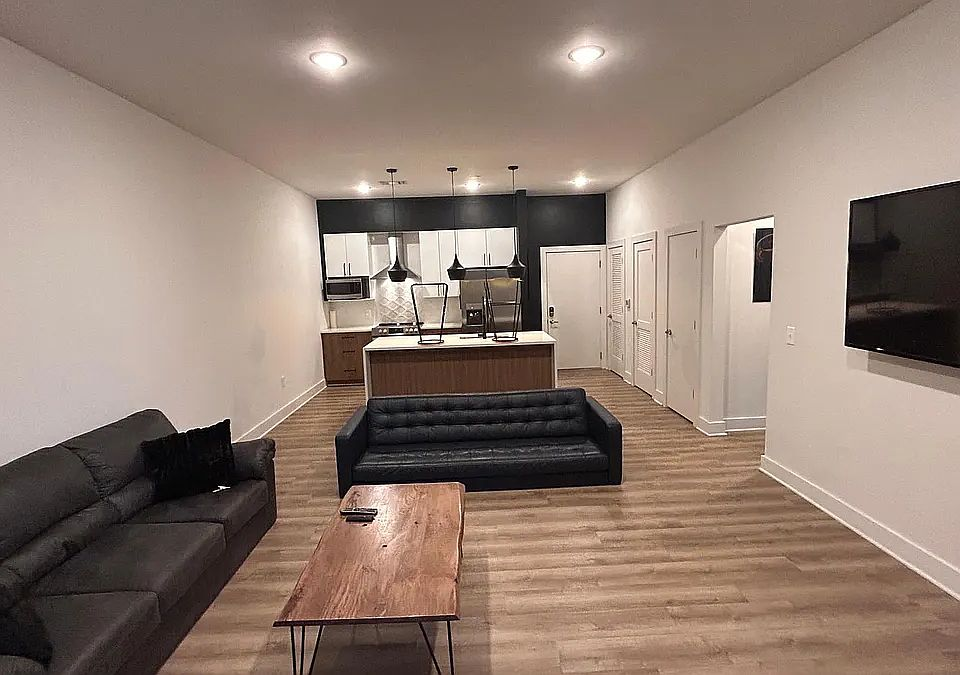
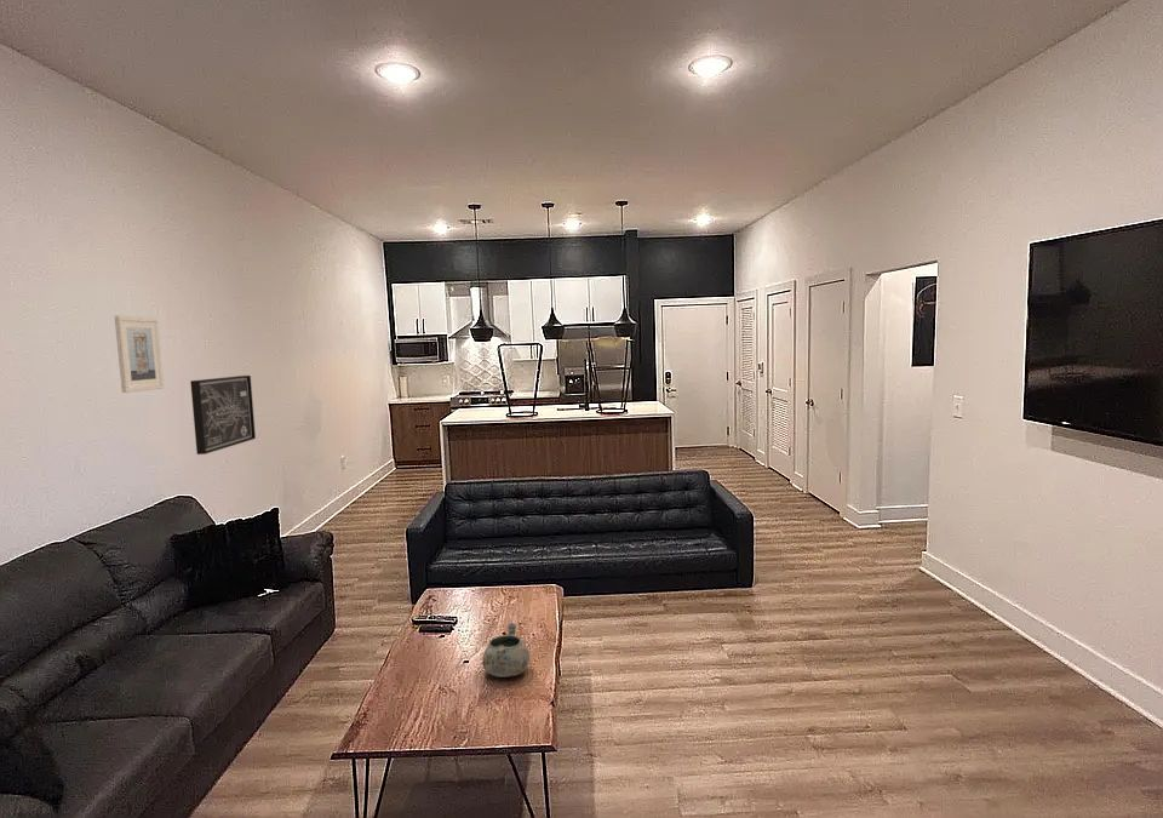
+ decorative bowl (505, 652)
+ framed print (141, 354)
+ wall art (225, 412)
